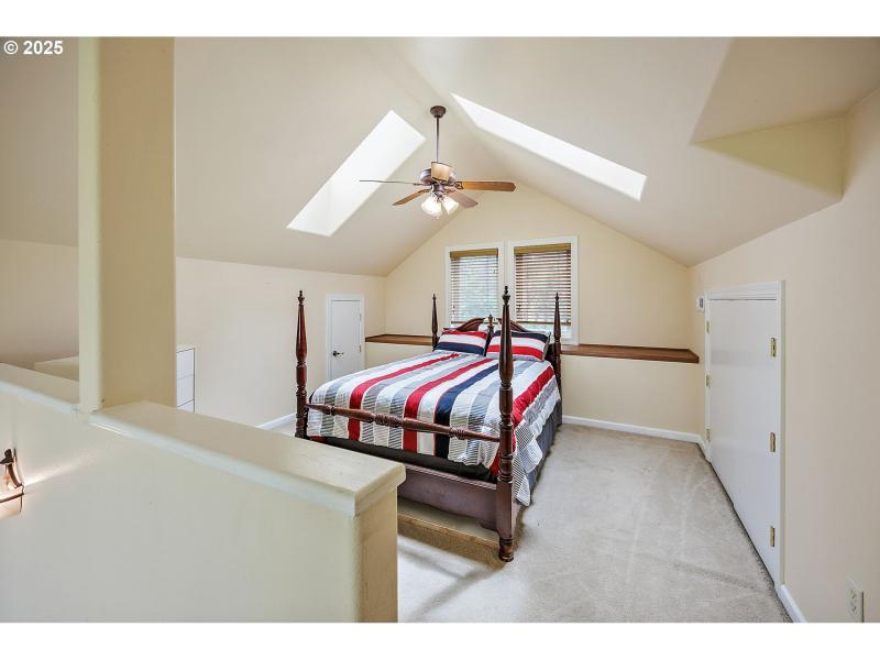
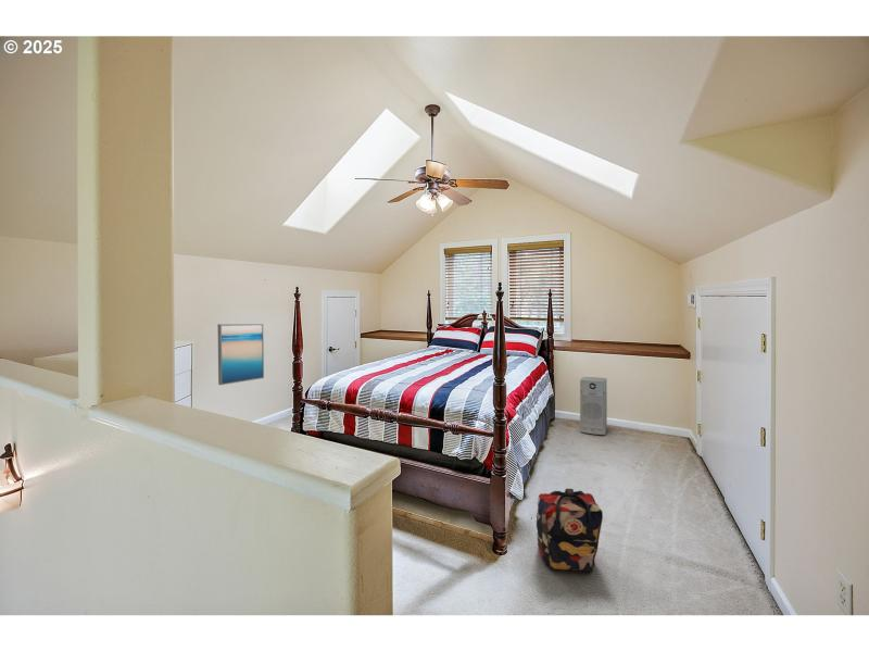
+ backpack (566, 523)
+ air purifier (593, 404)
+ wall art (241, 352)
